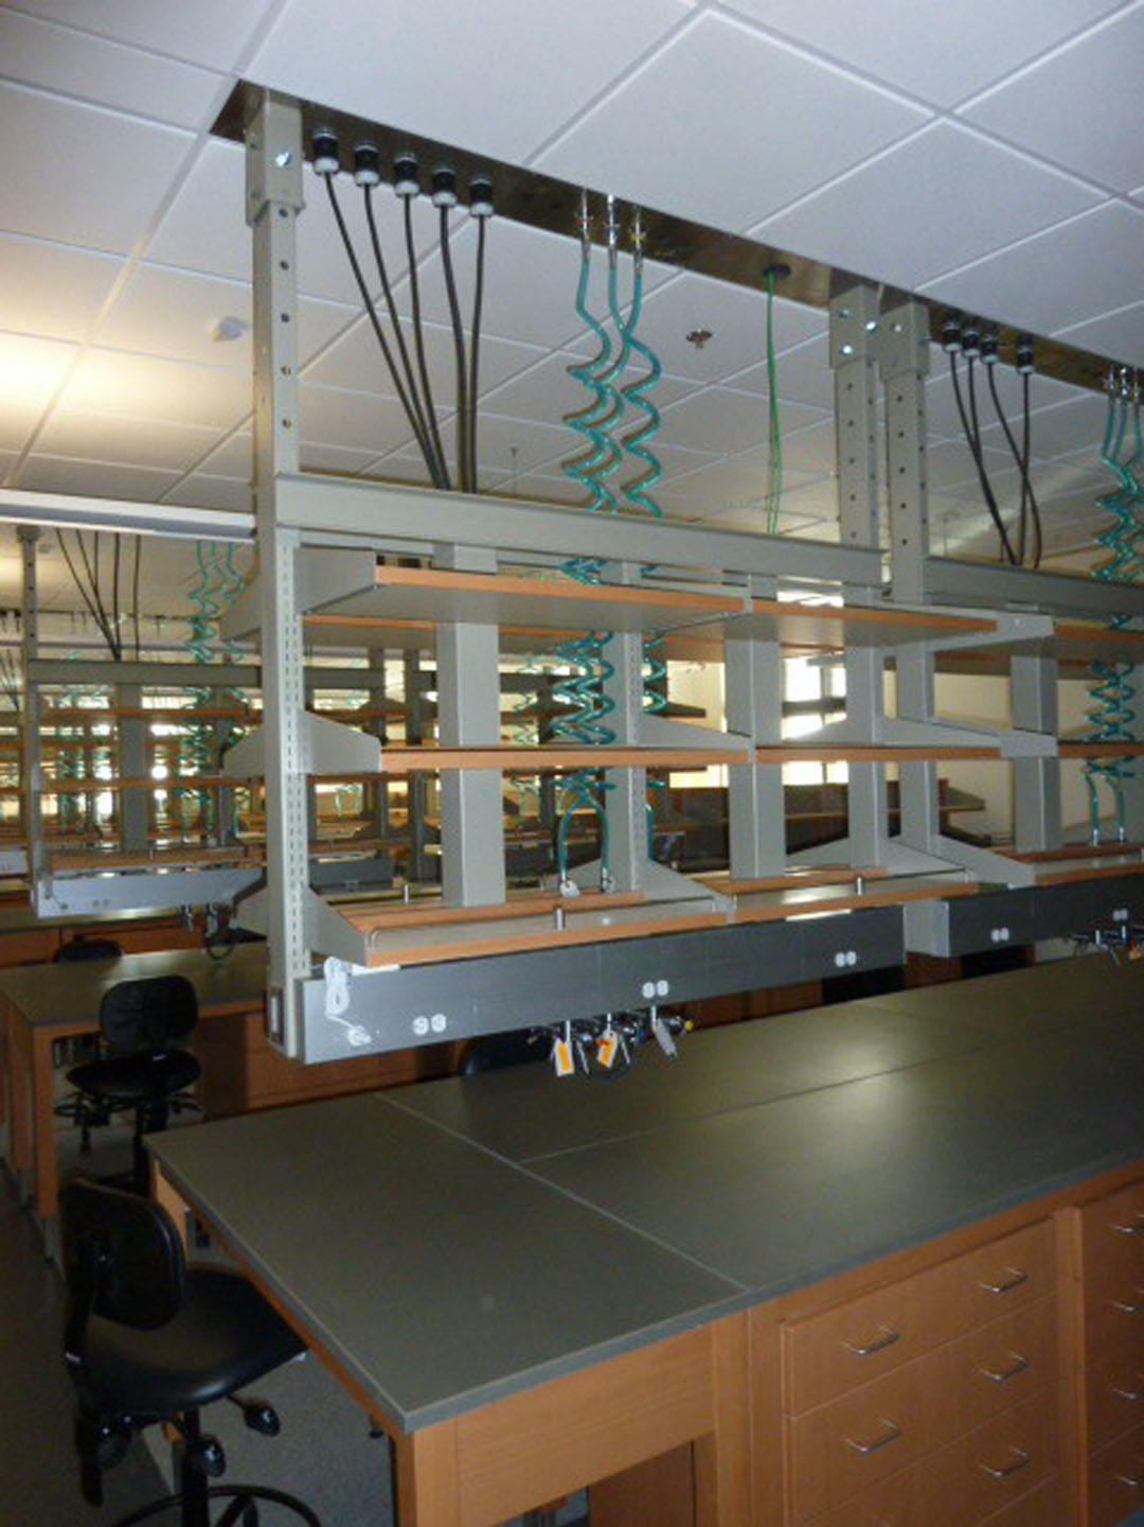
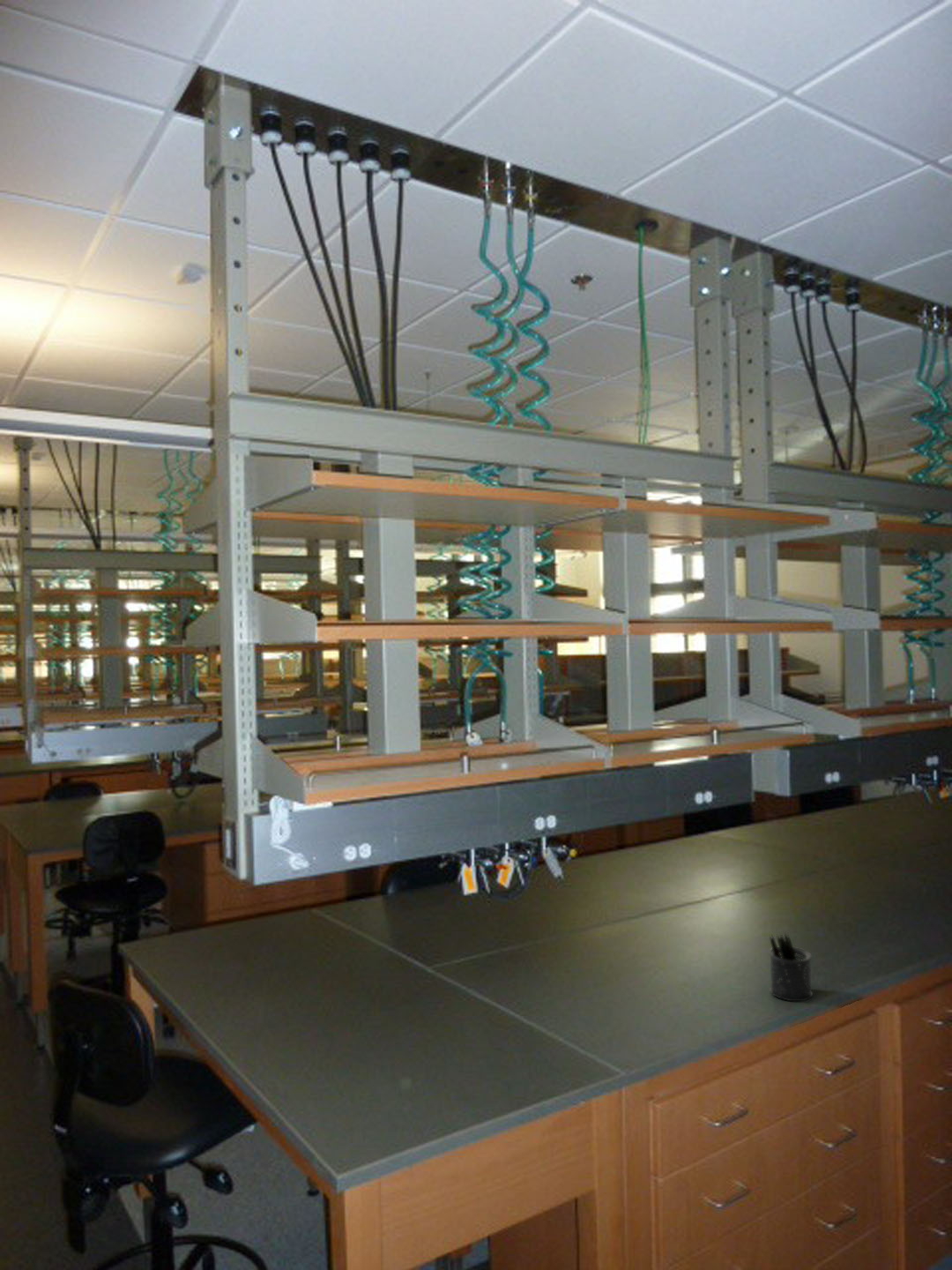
+ pen holder (790, 963)
